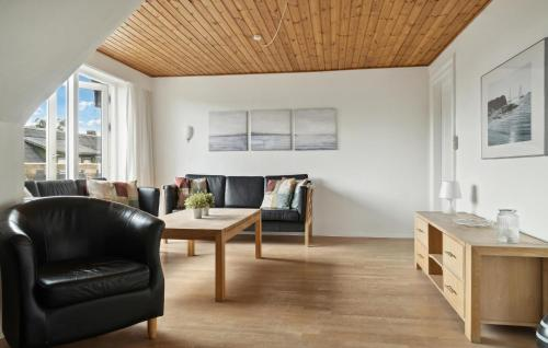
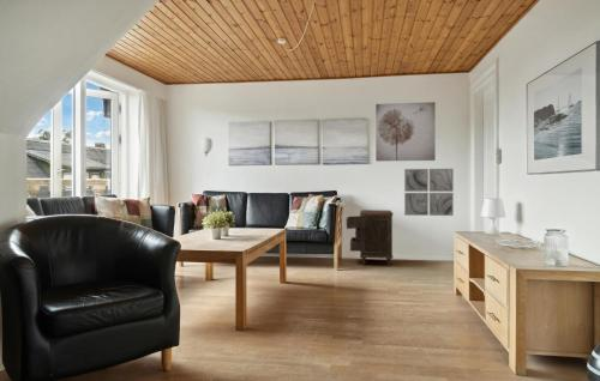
+ wall art (427, 190)
+ nightstand (368, 236)
+ wall art (404, 132)
